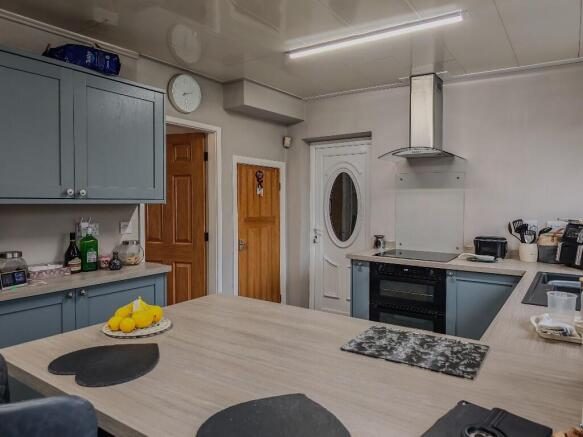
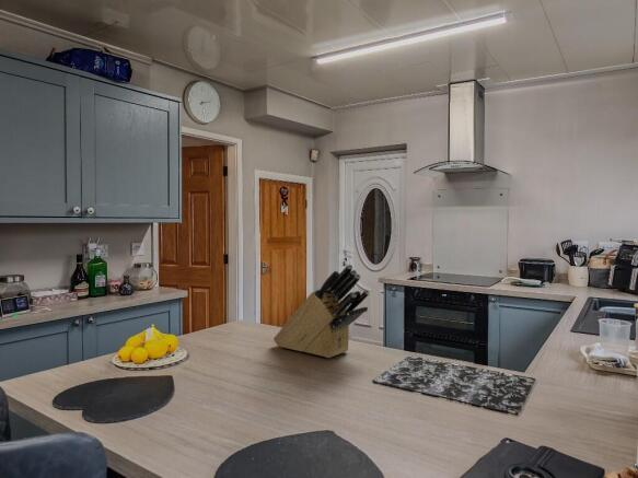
+ knife block (320, 307)
